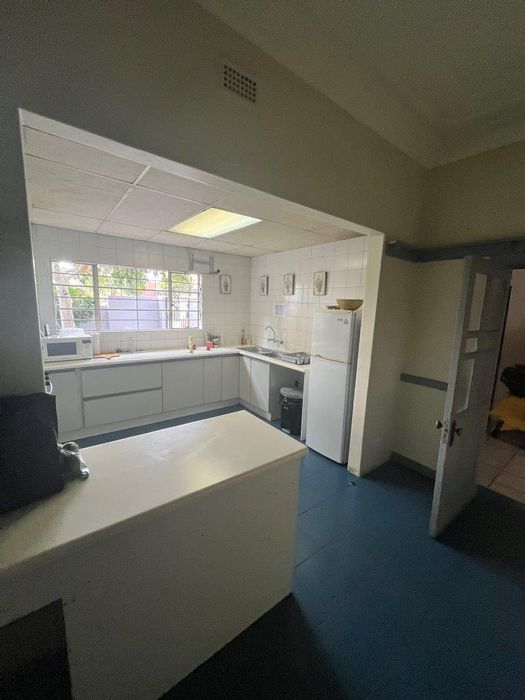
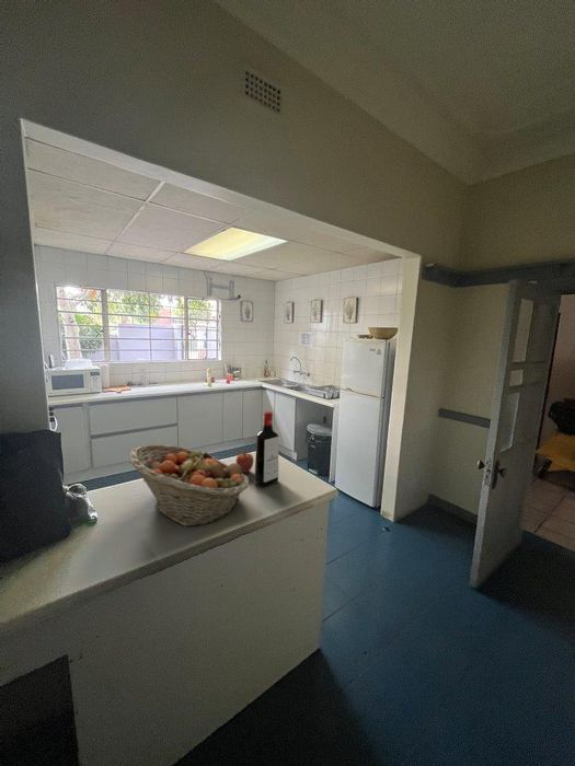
+ fruit basket (191, 476)
+ apple (244, 461)
+ liquor bottle (267, 448)
